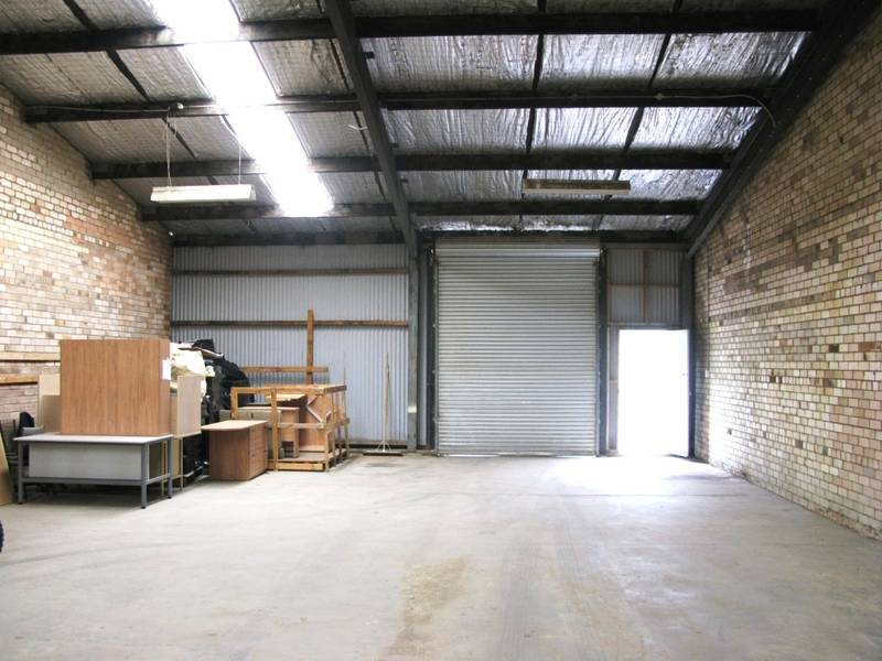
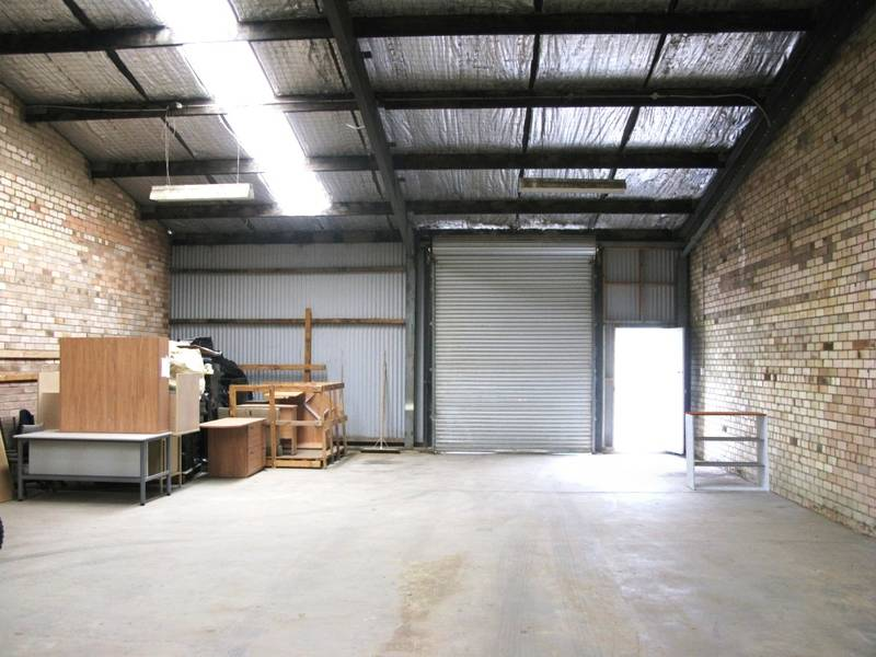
+ bookshelf (726, 440)
